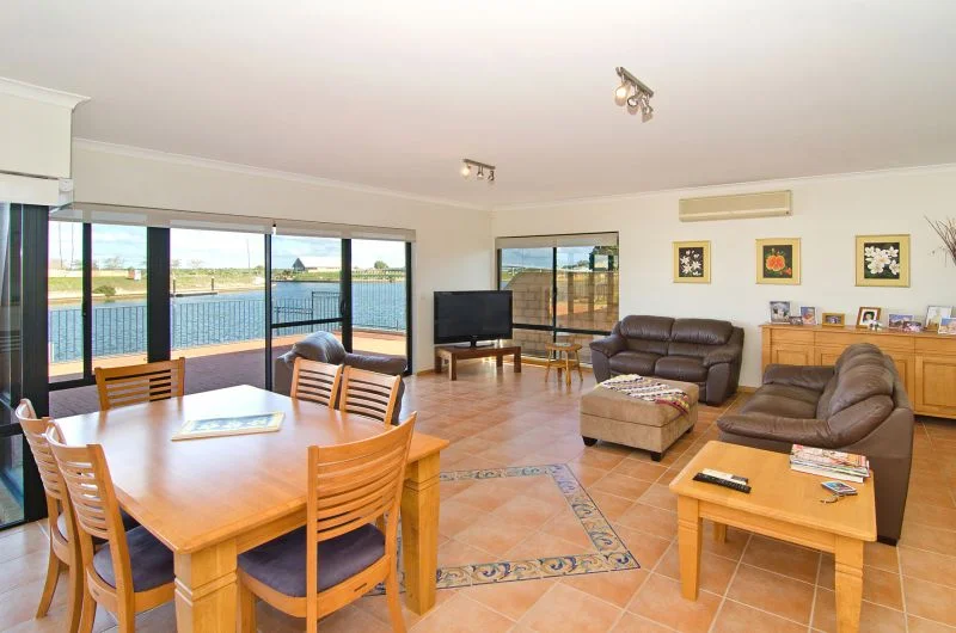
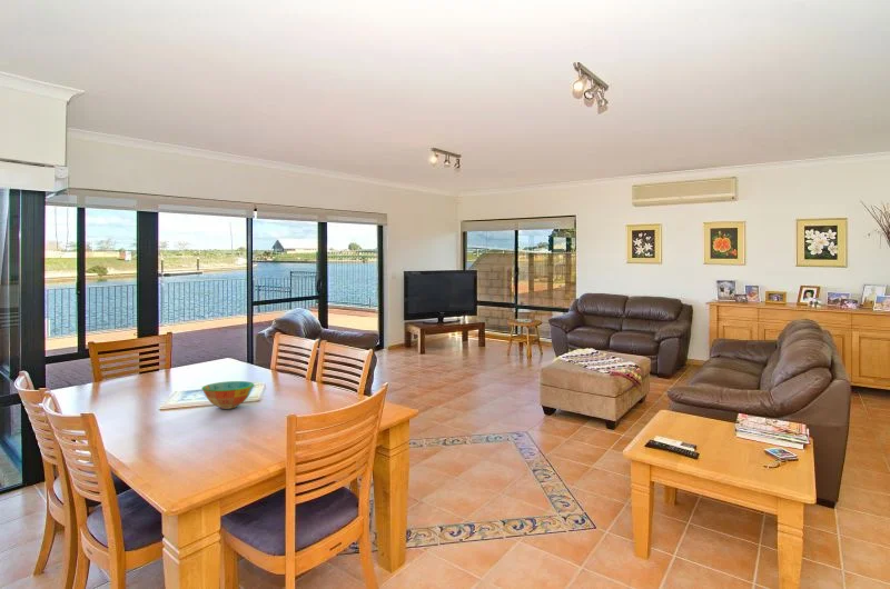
+ bowl (228, 396)
